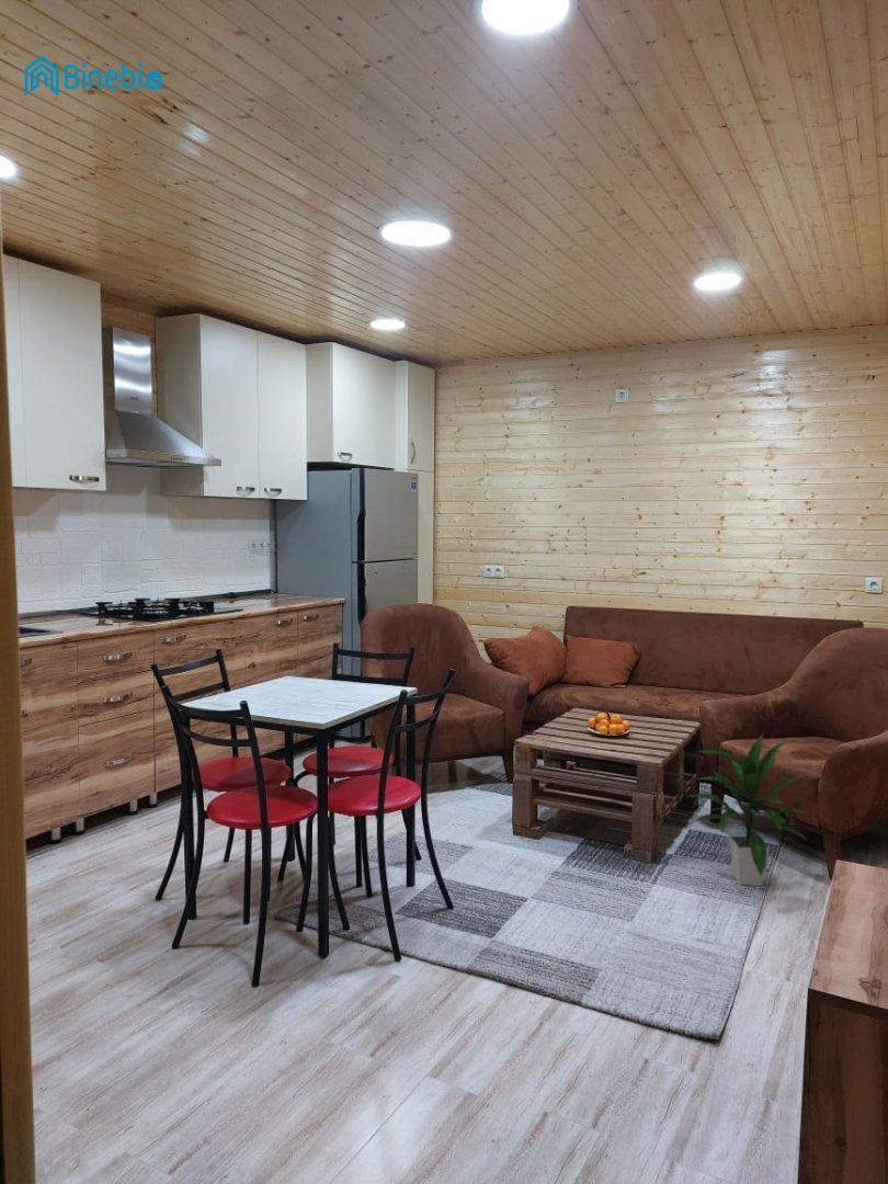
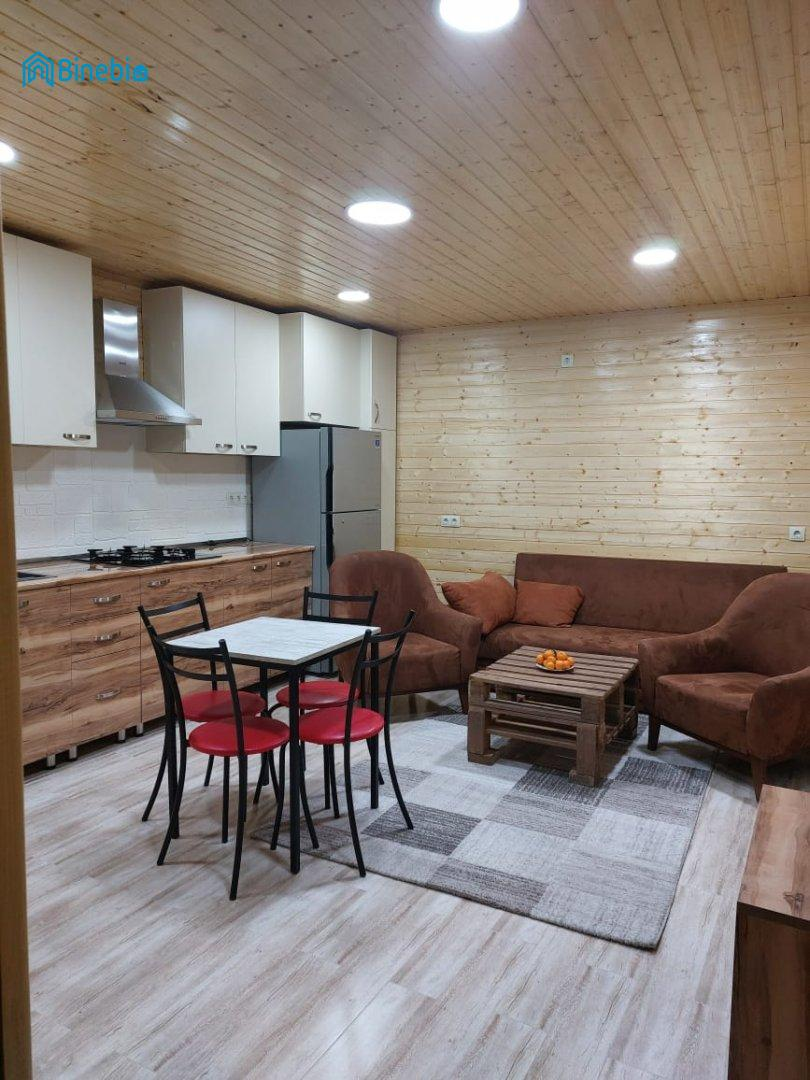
- indoor plant (749, 809)
